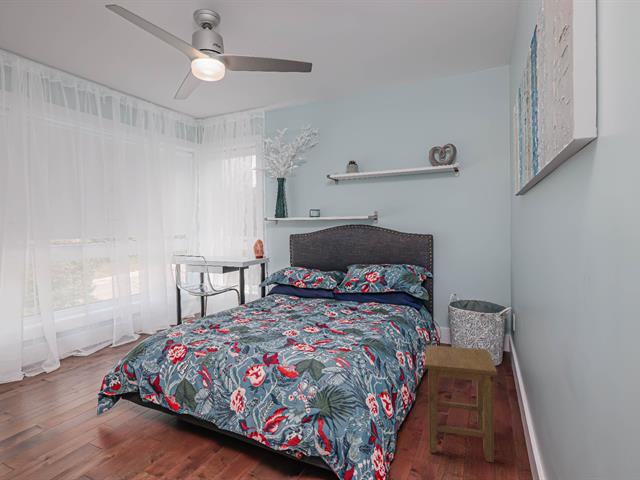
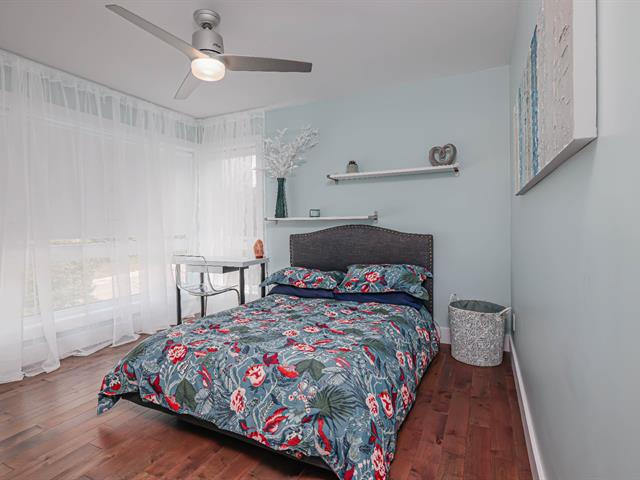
- stool (458, 403)
